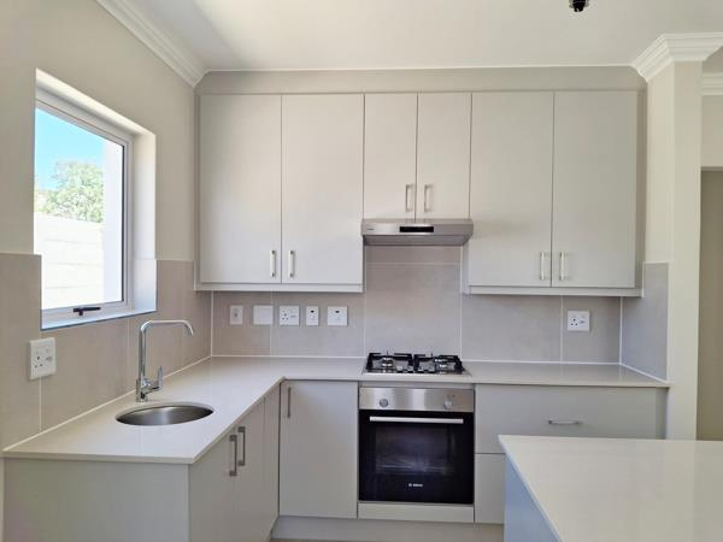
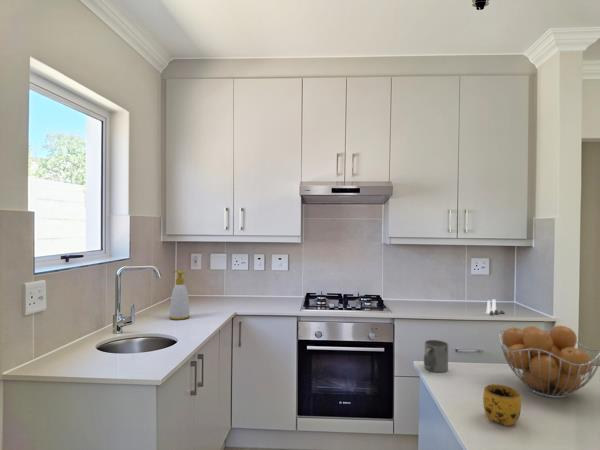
+ soap bottle (179, 294)
+ mug (503, 403)
+ mug (433, 356)
+ salt and pepper shaker set (494, 306)
+ fruit basket (548, 358)
